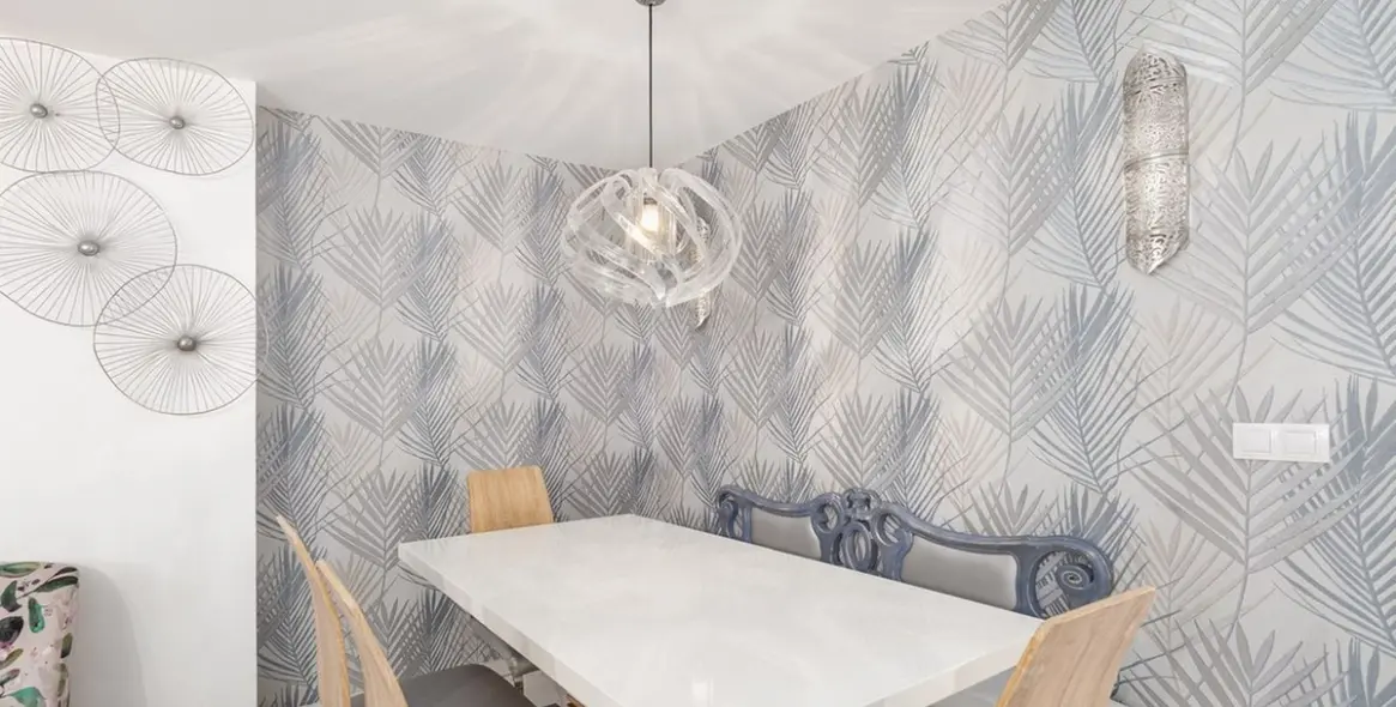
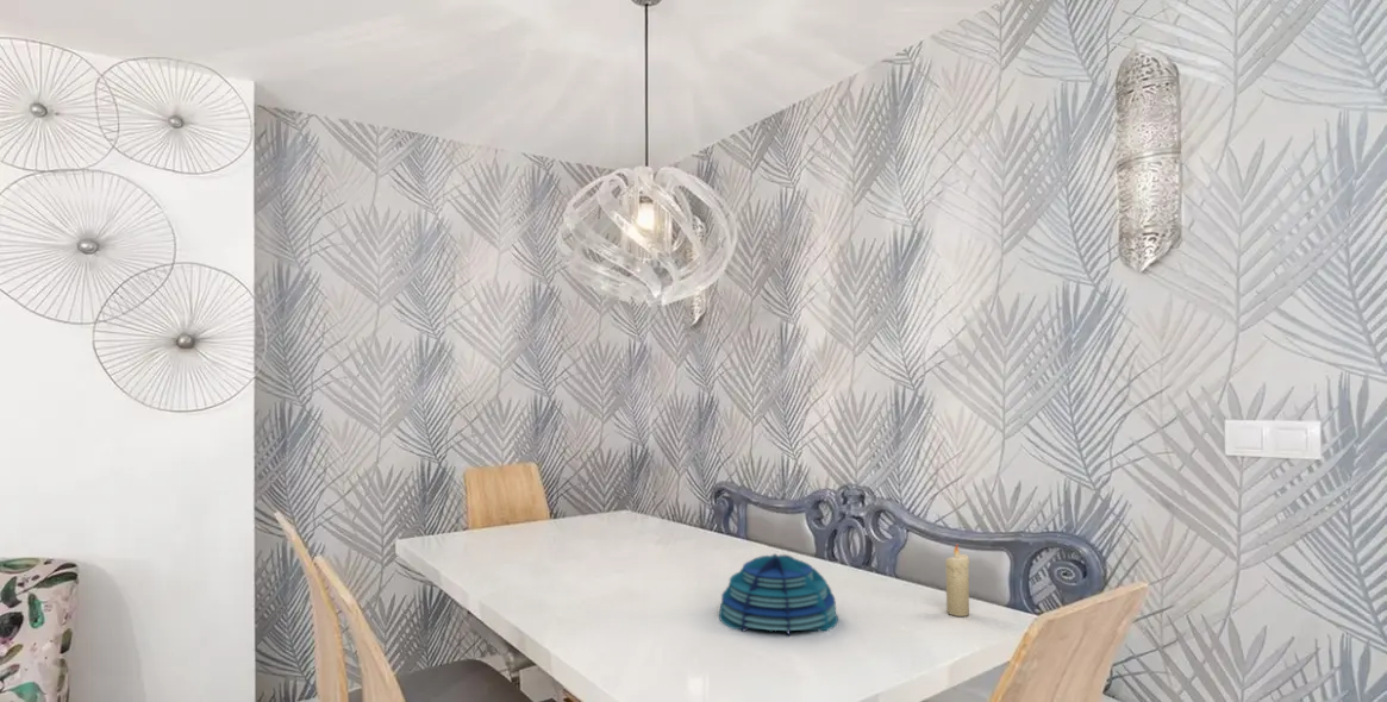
+ candle (956, 578)
+ decorative bowl (777, 585)
